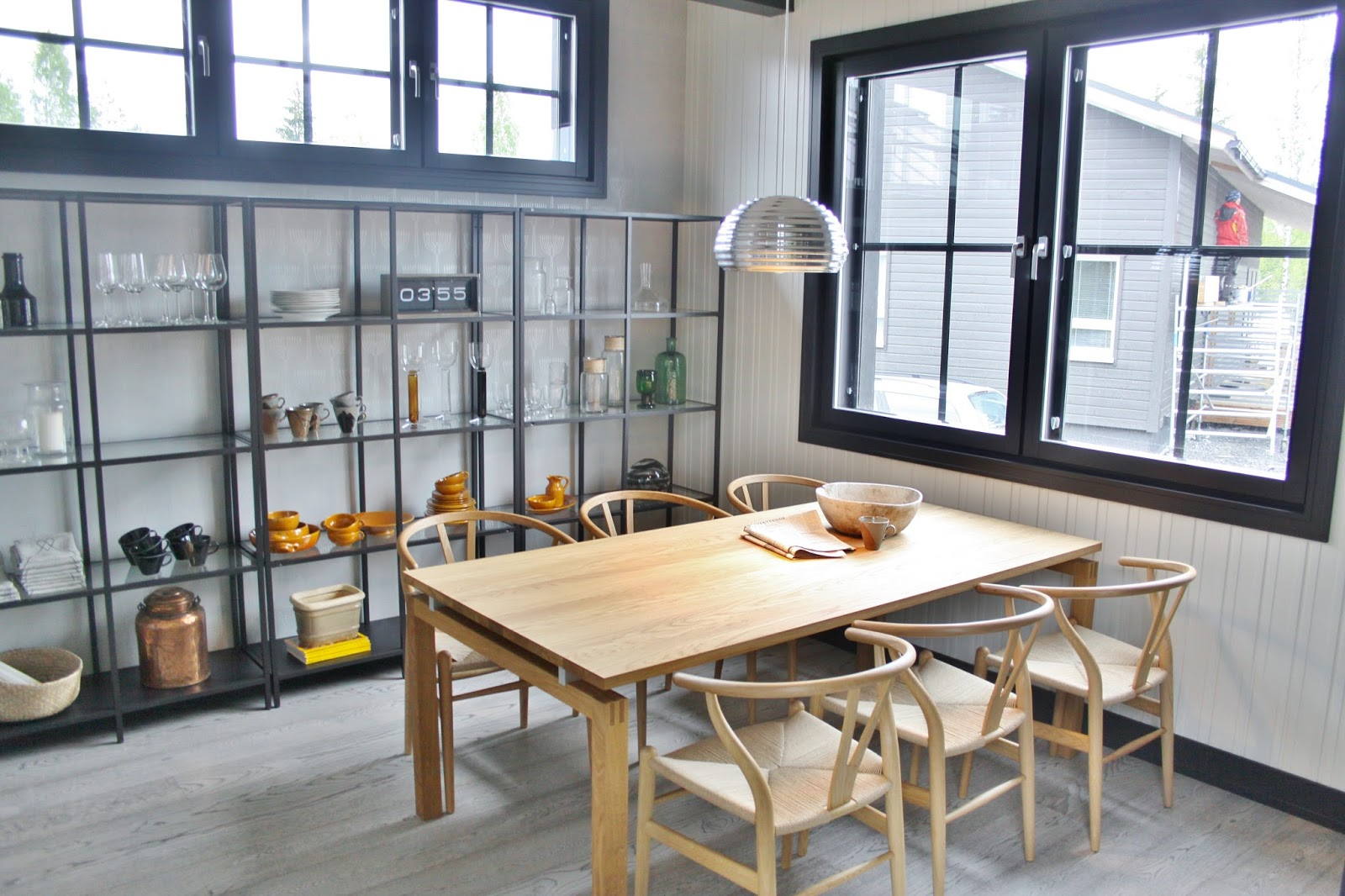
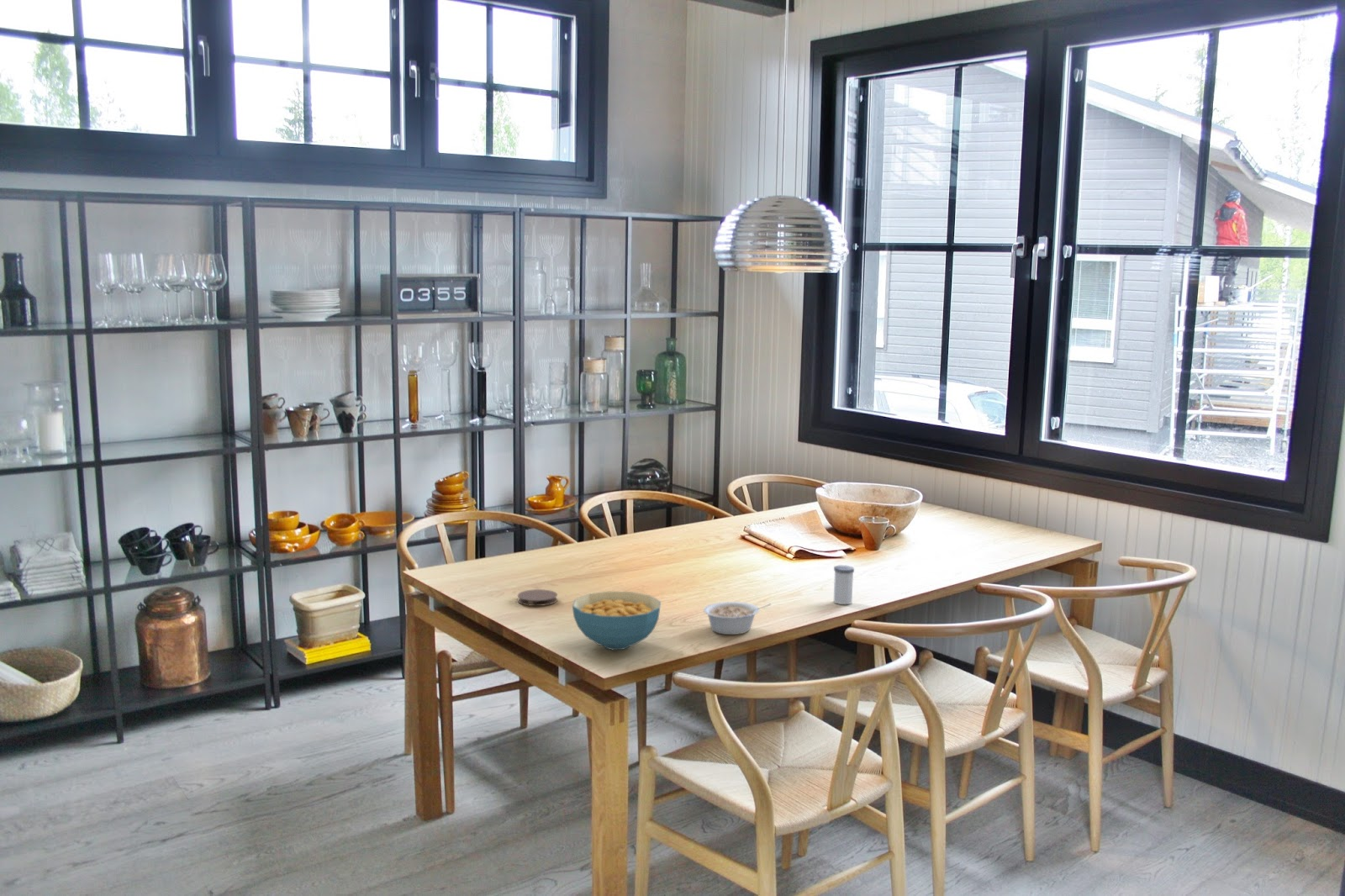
+ salt shaker (843, 584)
+ cereal bowl (616, 625)
+ coaster (537, 597)
+ legume (732, 616)
